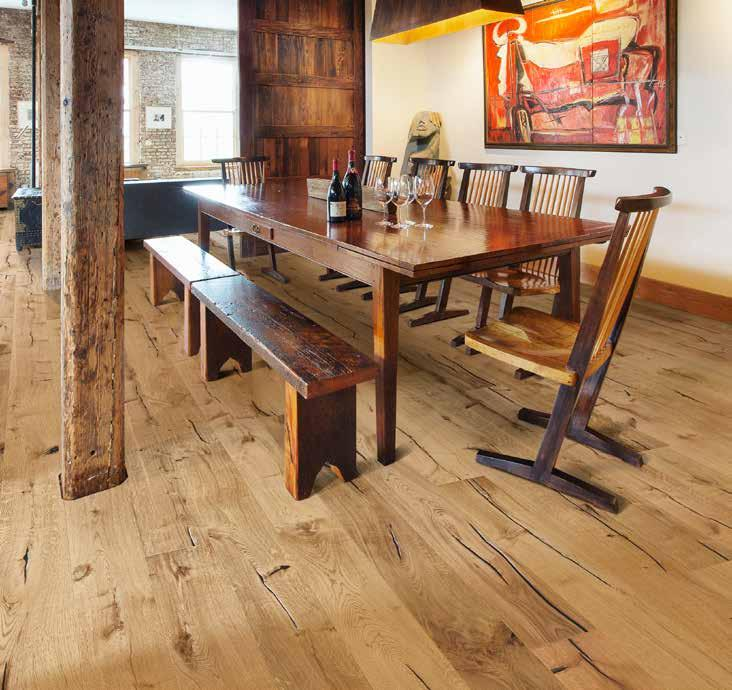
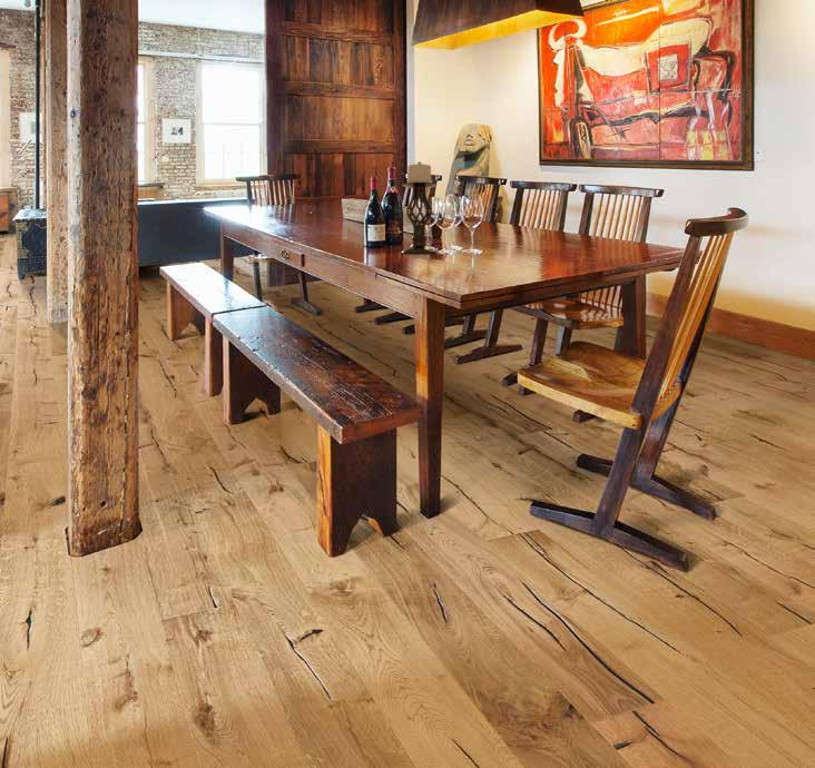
+ candle holder (419, 210)
